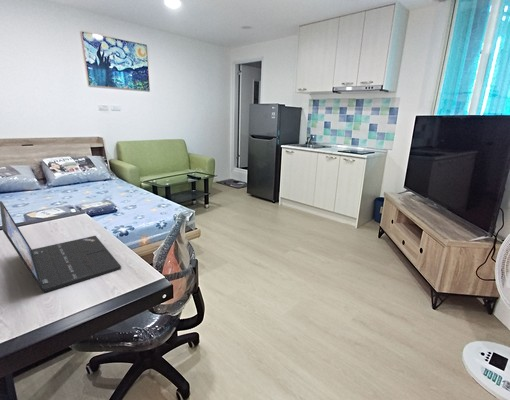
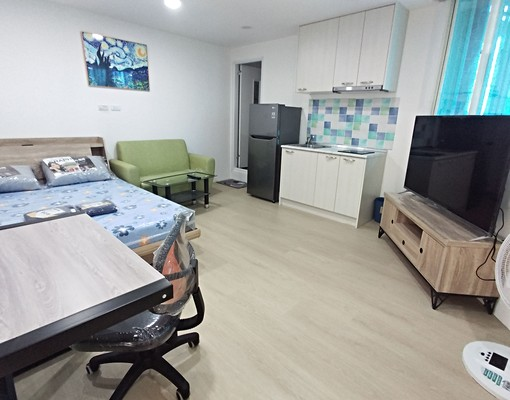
- laptop (64, 242)
